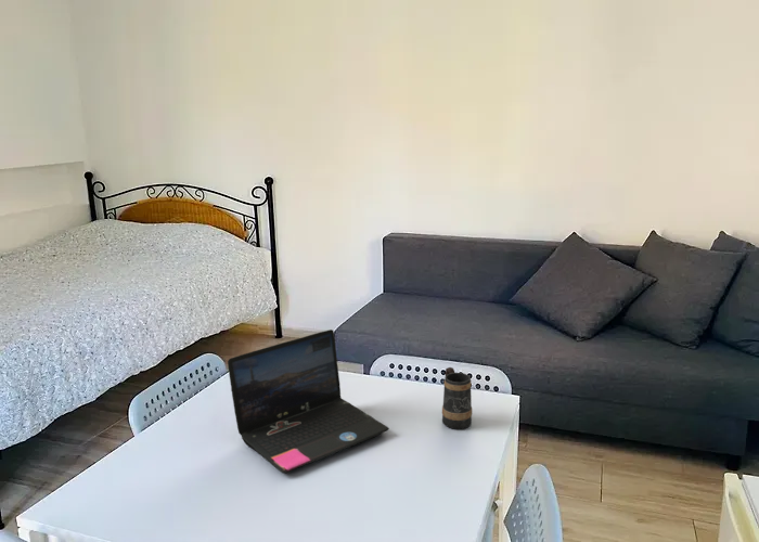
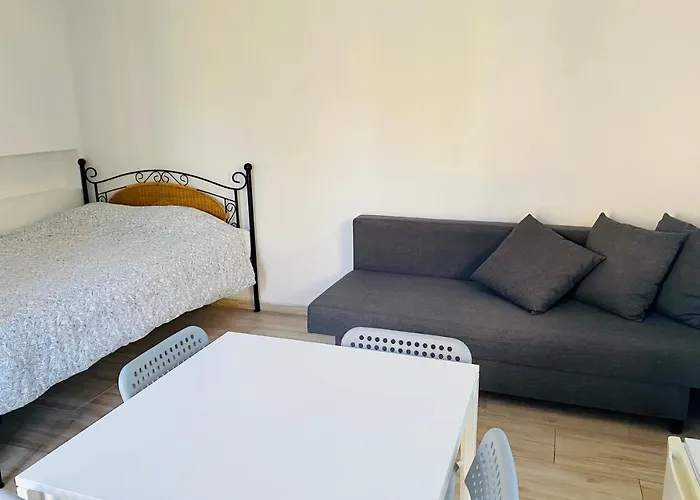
- mug (454, 397)
- laptop (309, 396)
